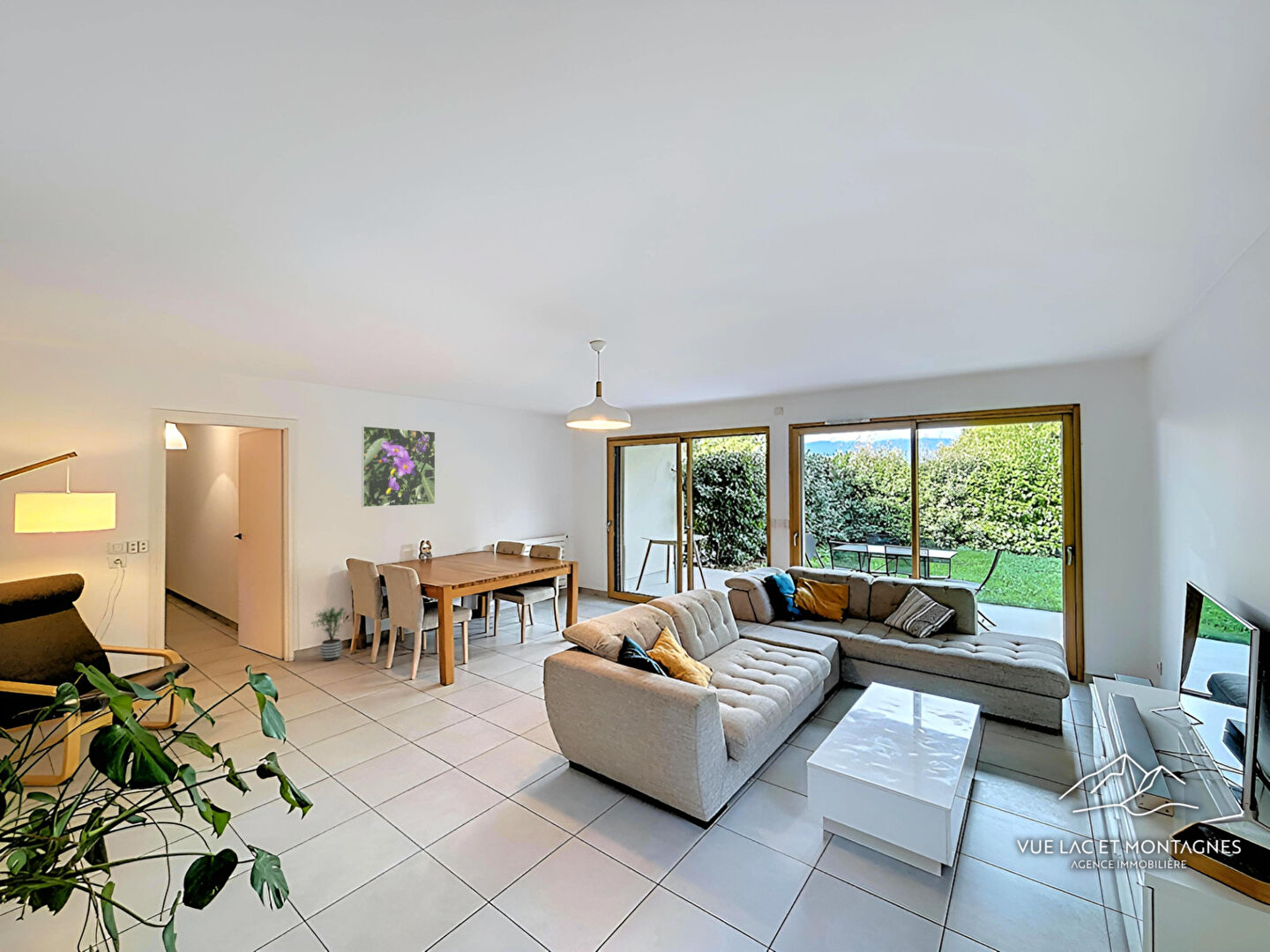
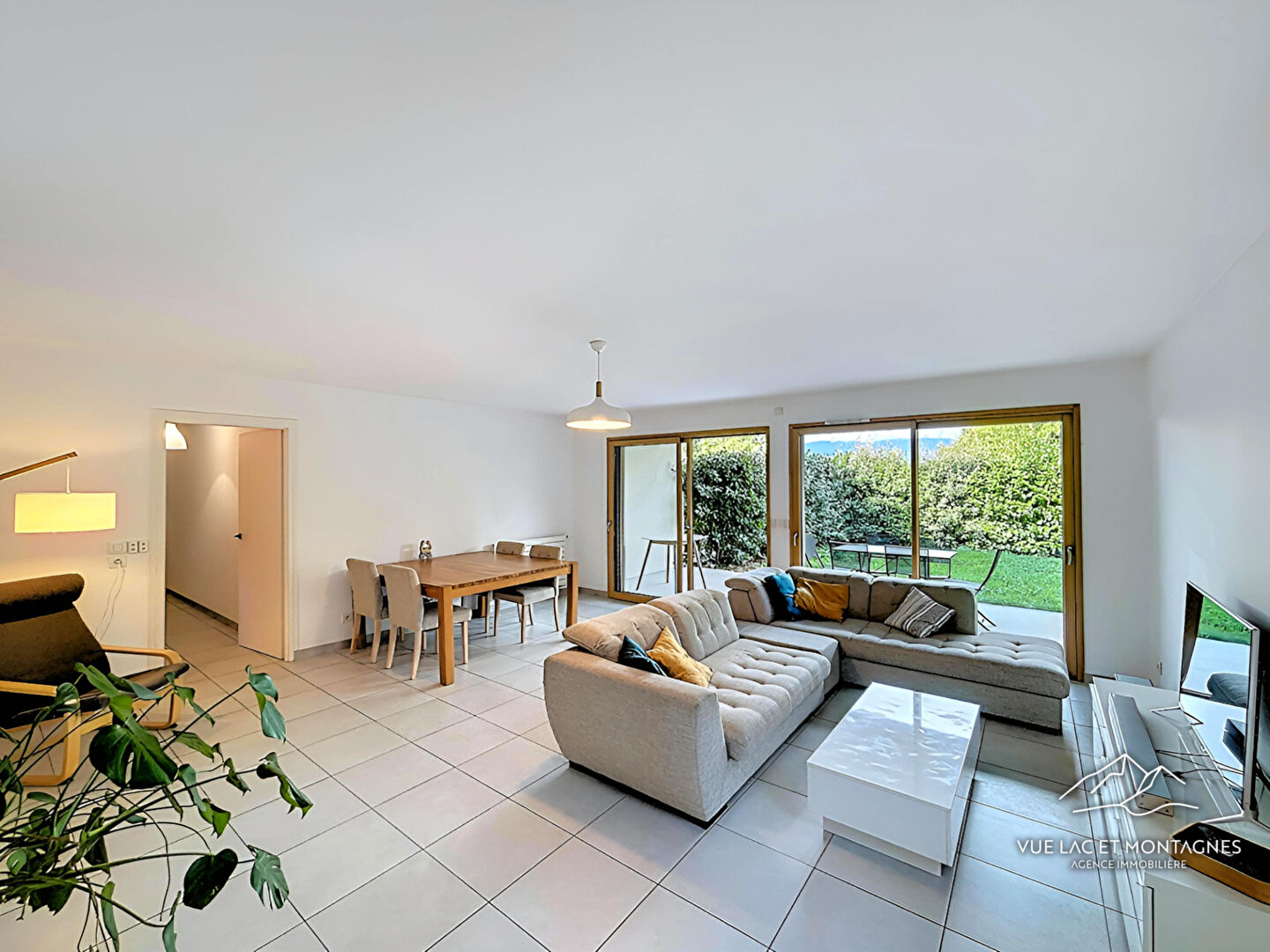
- potted plant (330, 633)
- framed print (400, 467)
